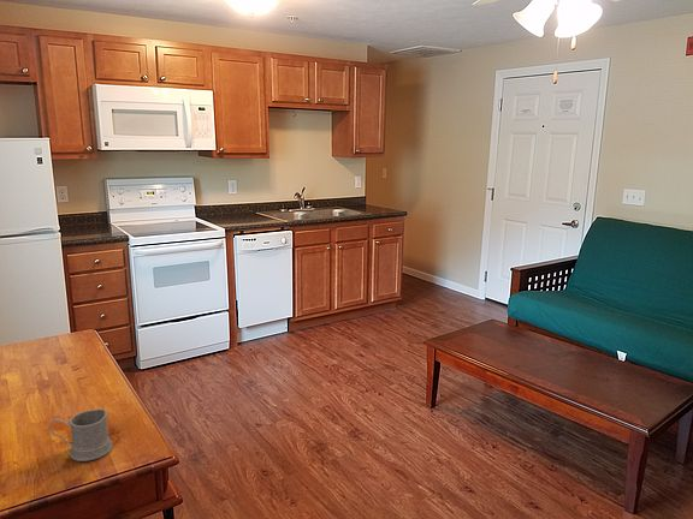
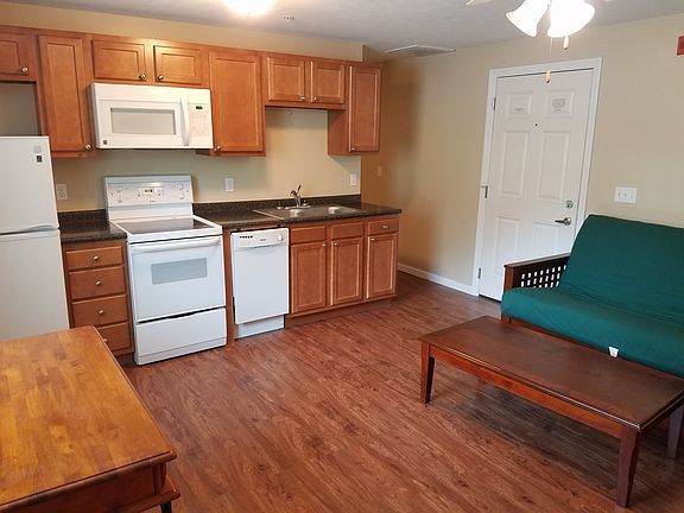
- mug (81, 434)
